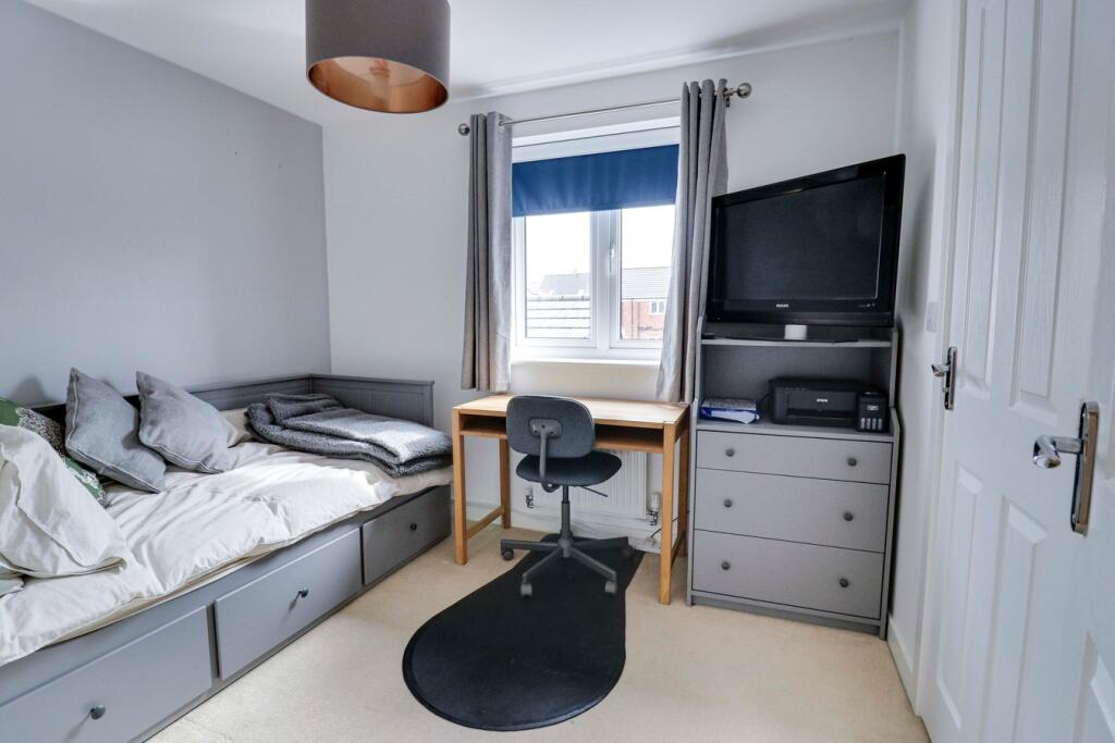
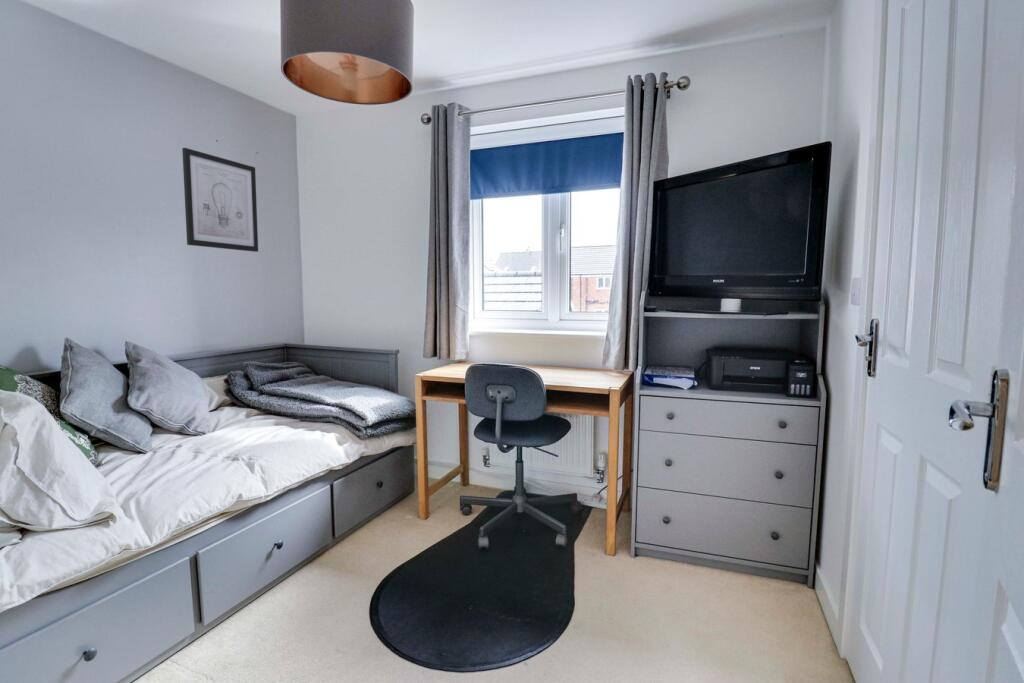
+ wall art (223, 203)
